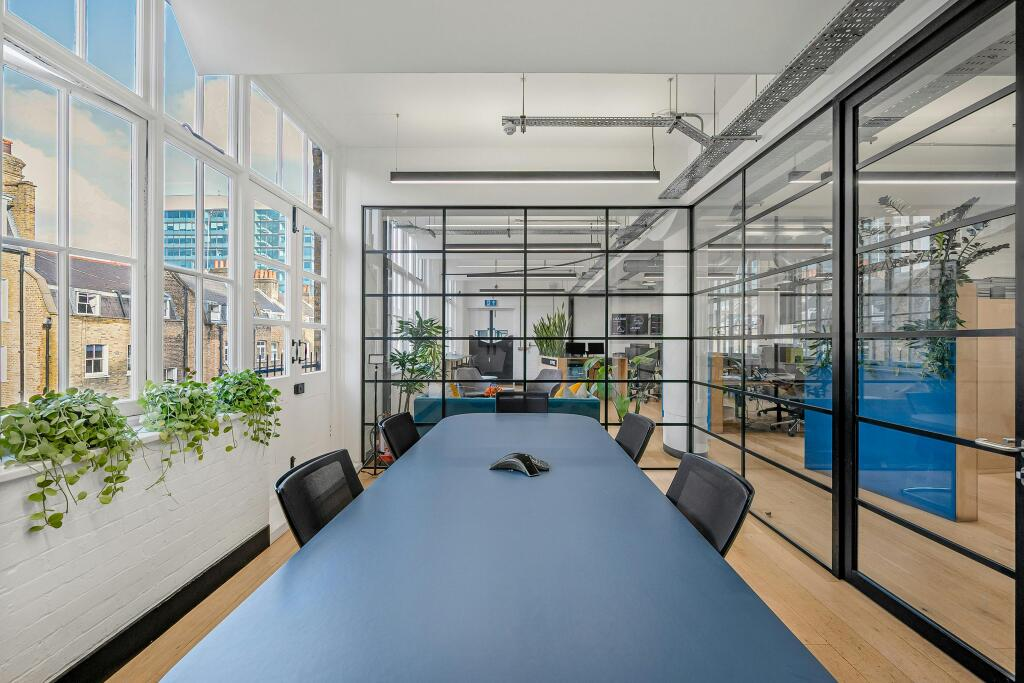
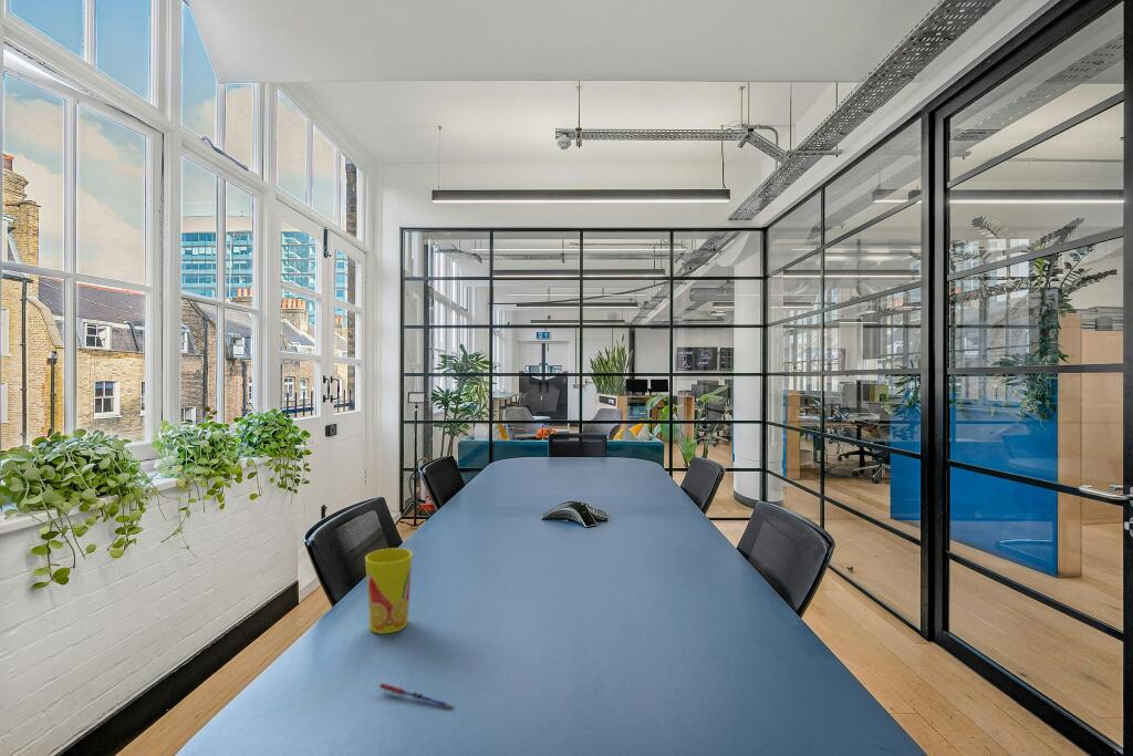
+ cup (388, 590)
+ pen (415, 694)
